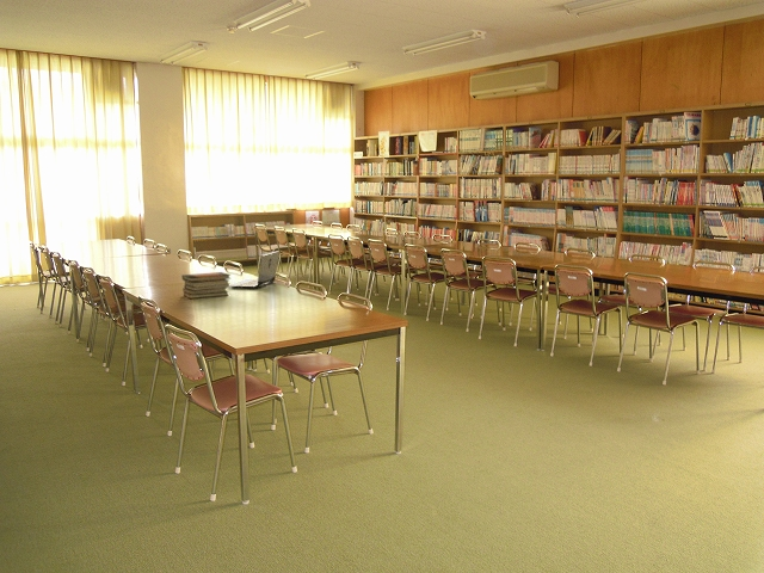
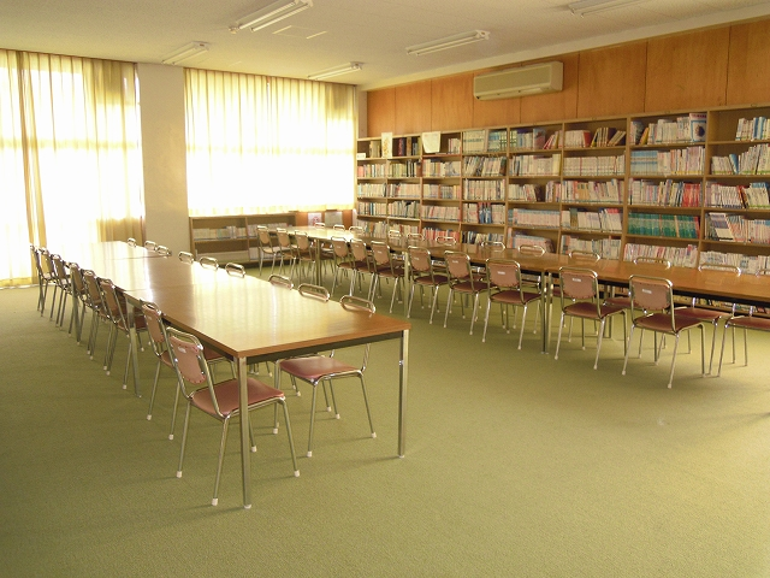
- book stack (207, 284)
- laptop computer (259, 269)
